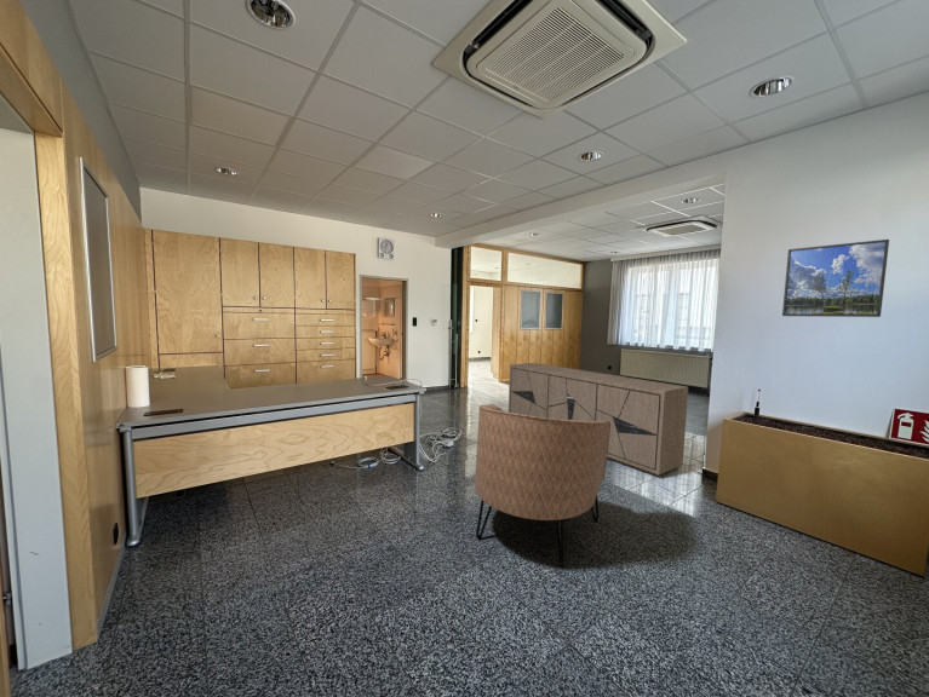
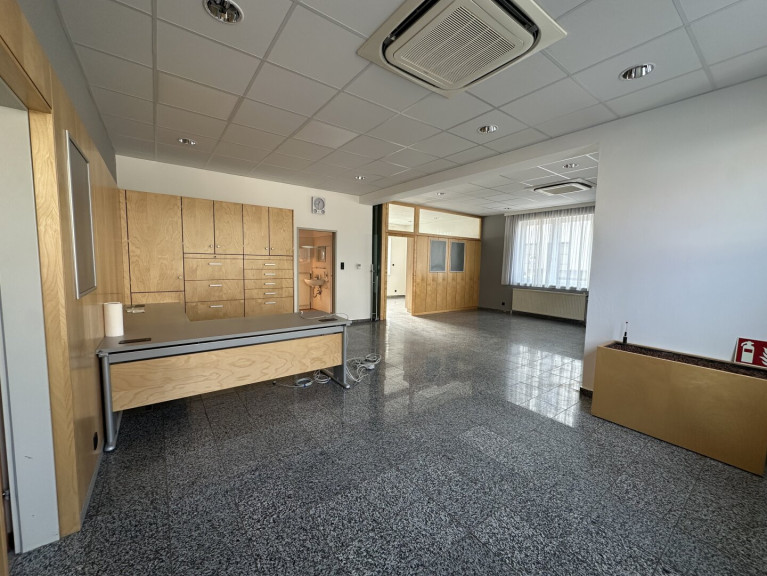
- armchair (534, 466)
- sideboard (581, 408)
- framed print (831, 281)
